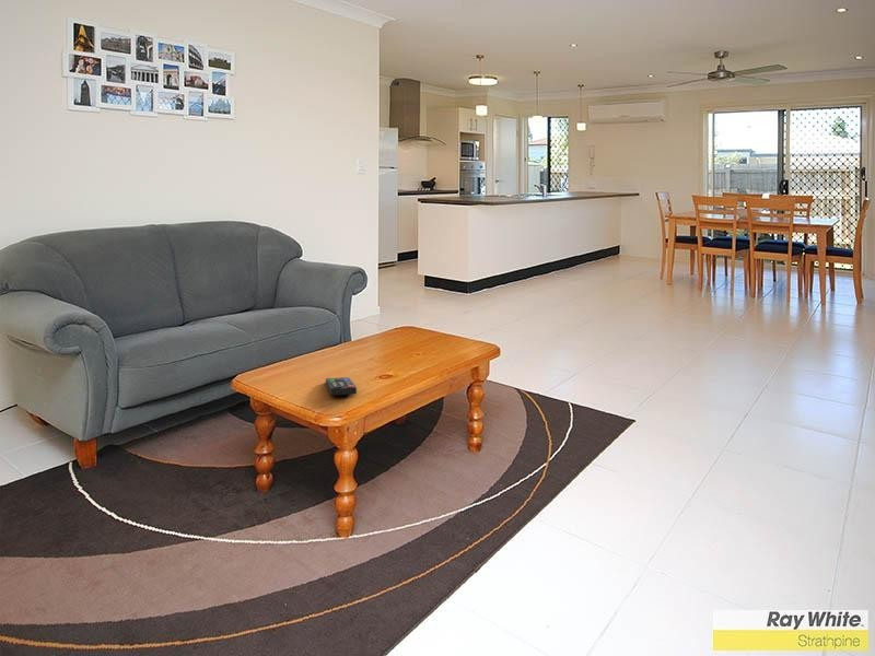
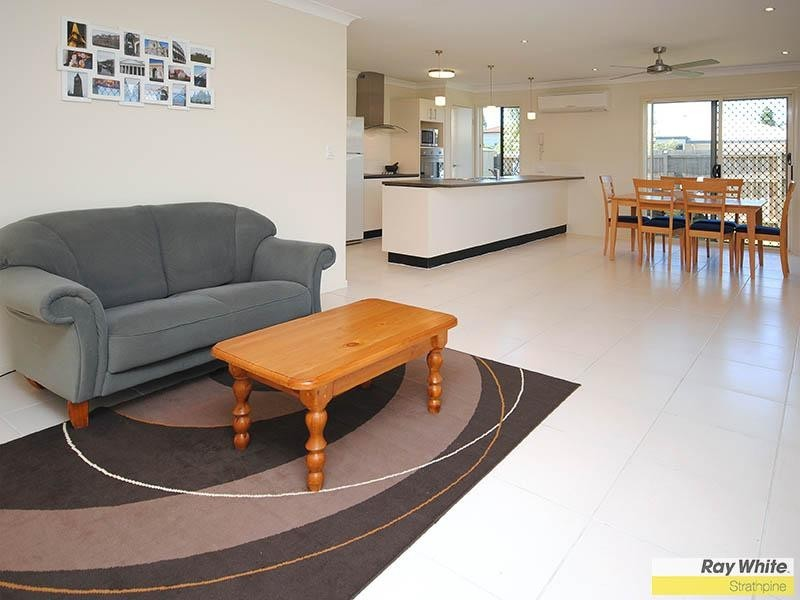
- remote control (340, 385)
